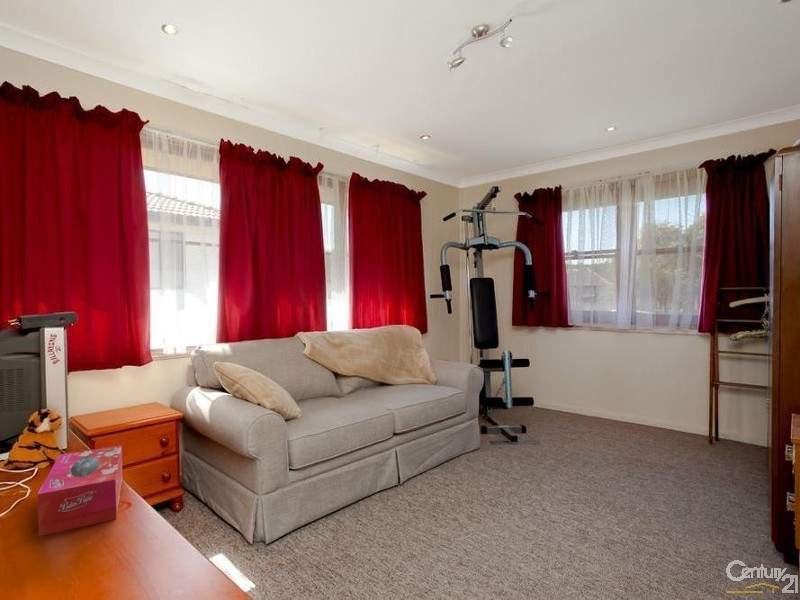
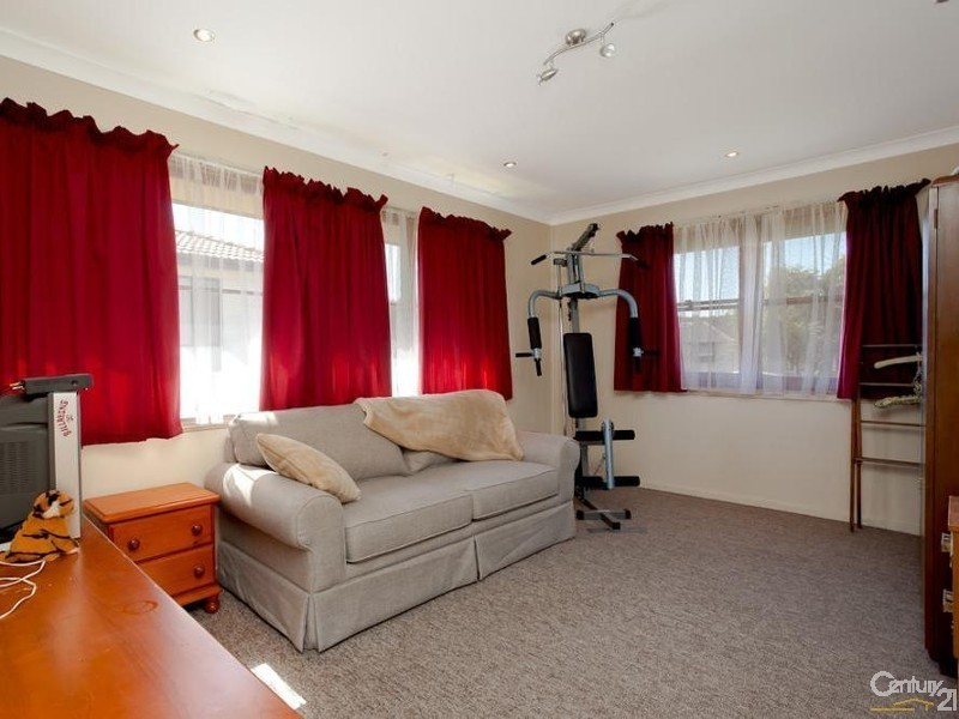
- tissue box (85, 484)
